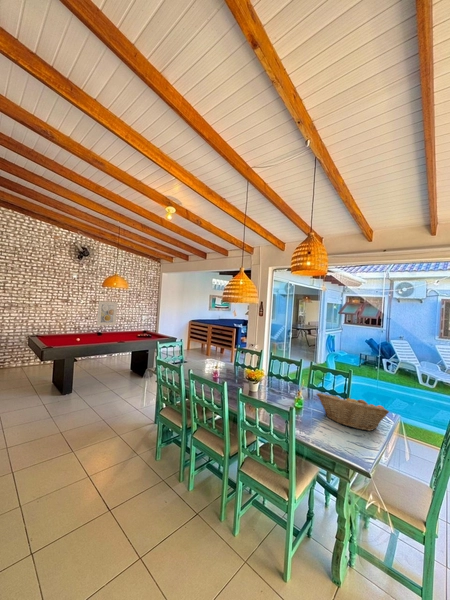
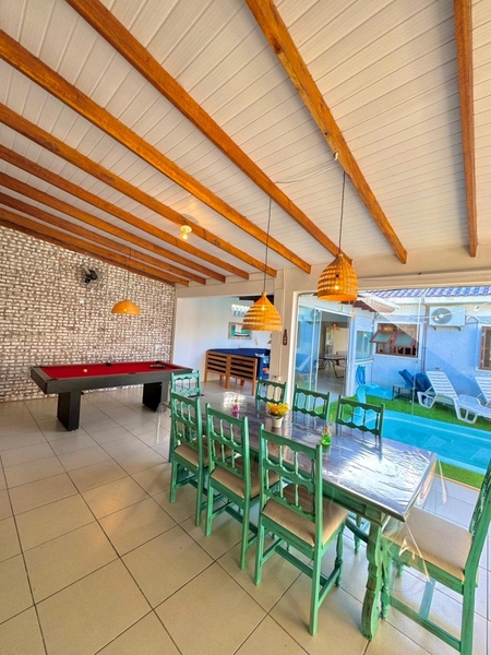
- fruit basket (350, 407)
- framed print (107, 313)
